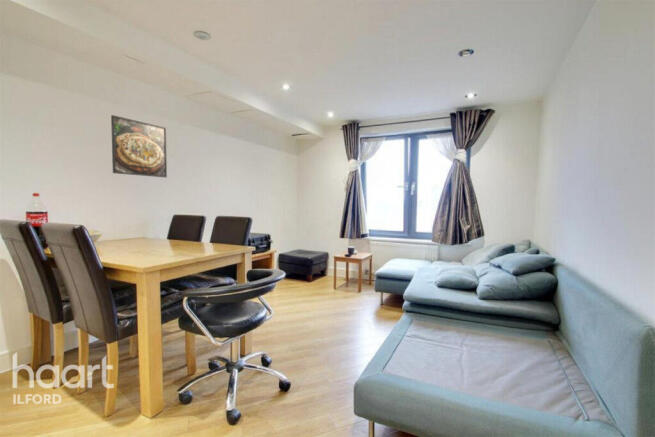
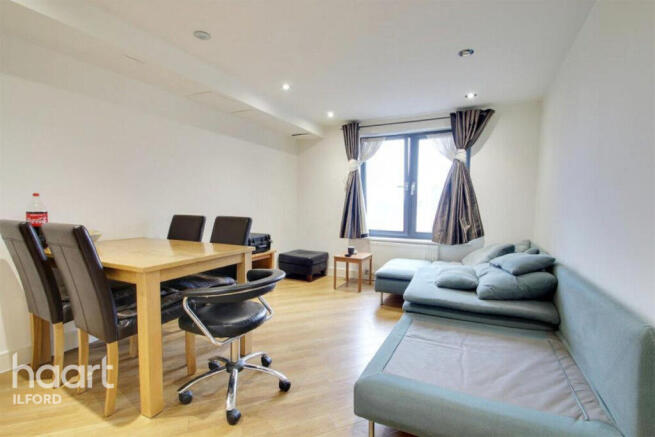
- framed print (141, 148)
